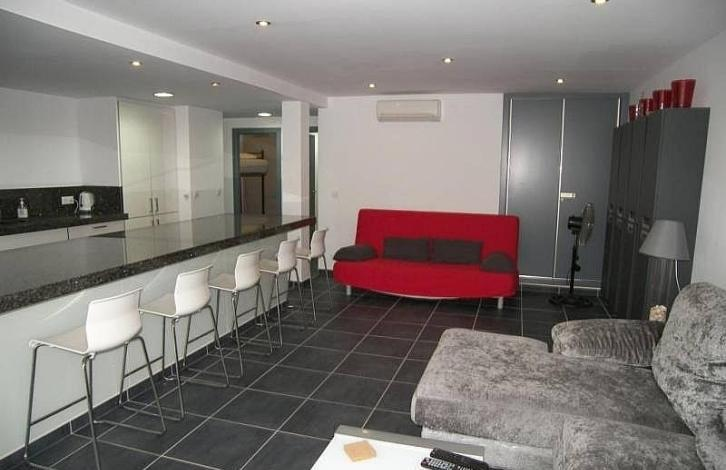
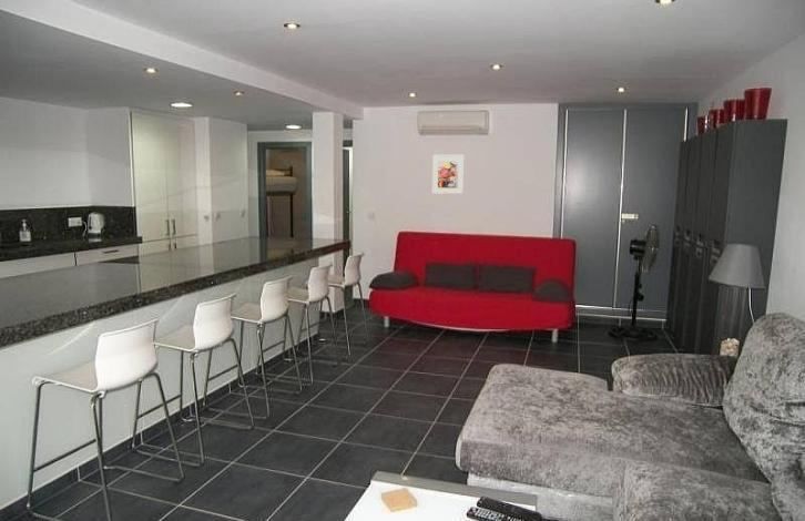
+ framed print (448, 174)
